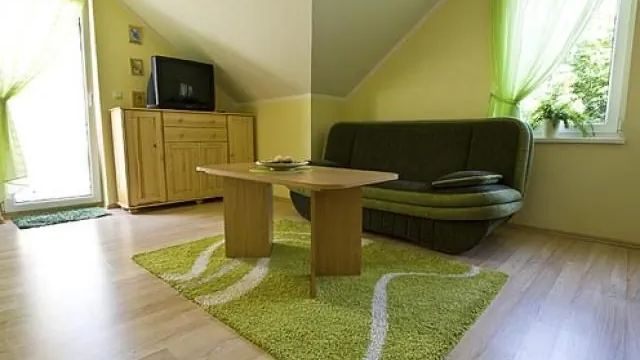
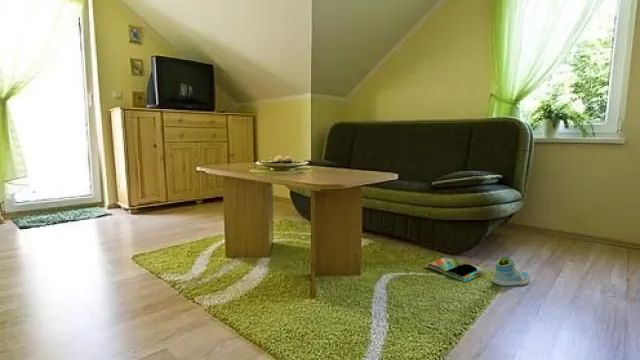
+ sneaker (513, 269)
+ book (453, 268)
